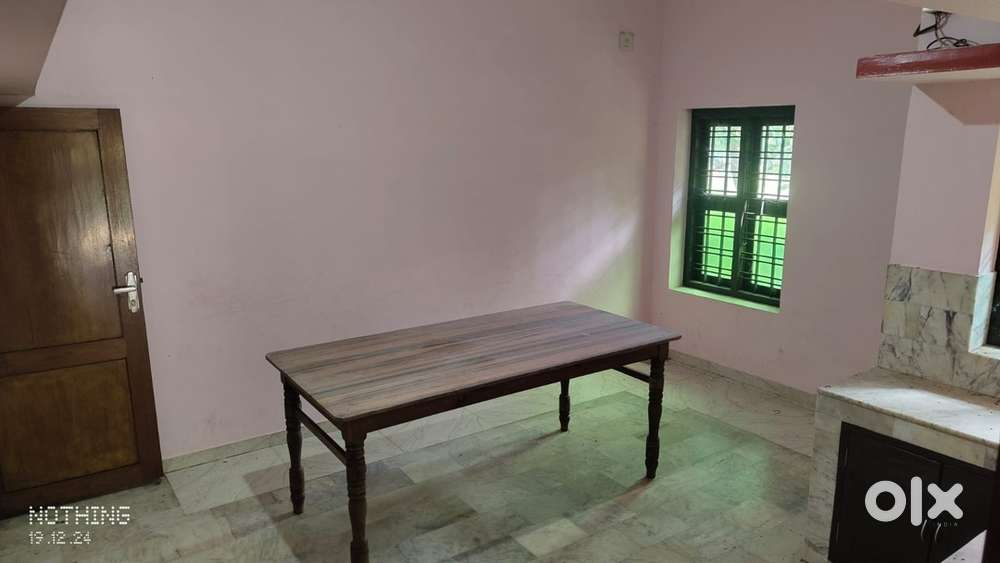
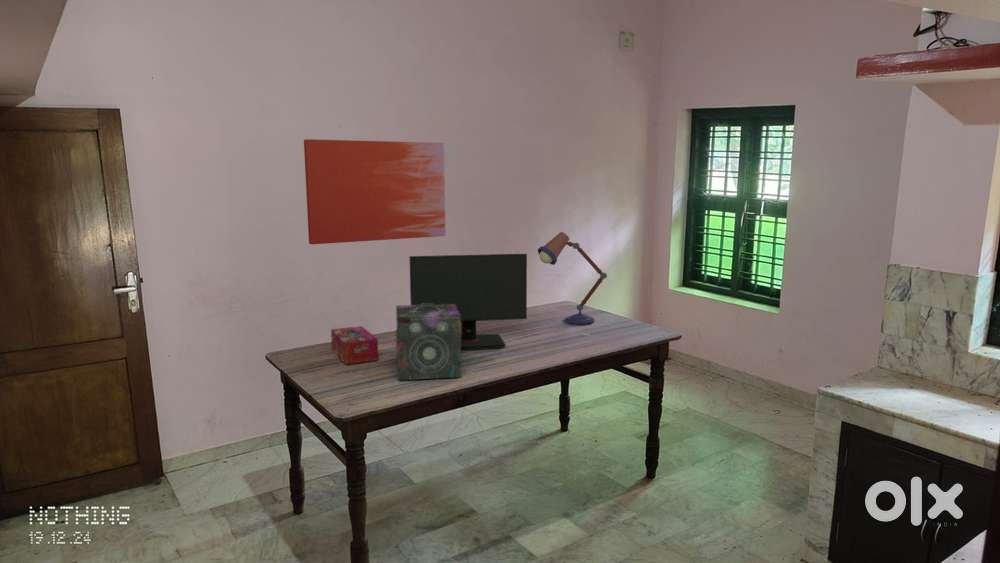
+ computer monitor (469, 299)
+ speaker (427, 337)
+ tissue box (354, 344)
+ wall art (379, 191)
+ desk lamp (554, 264)
